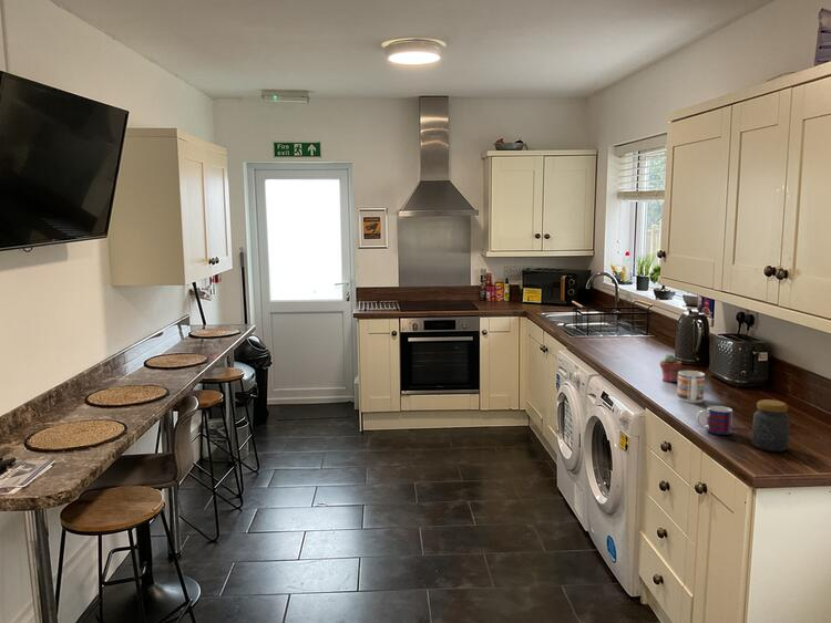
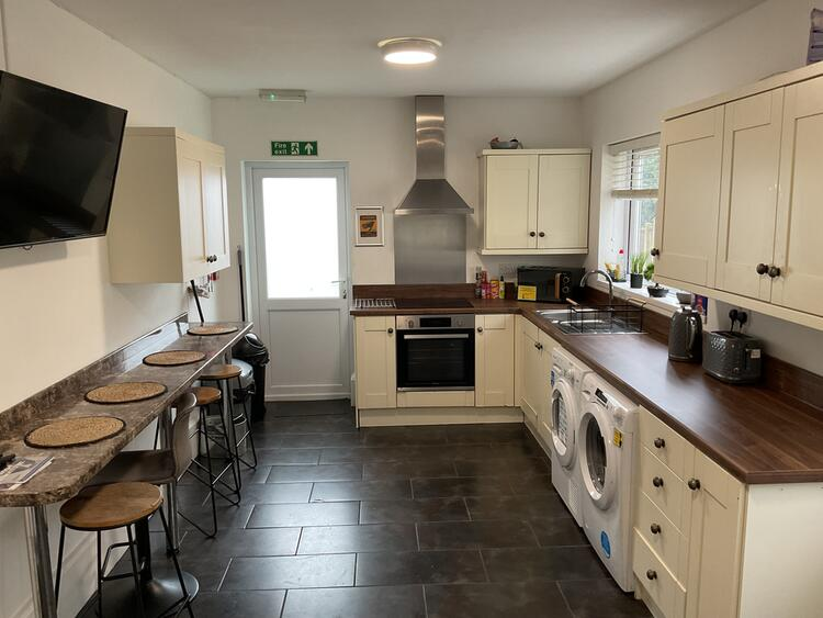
- mug (714, 419)
- mug (690, 387)
- jar (770, 424)
- potted succulent (670, 367)
